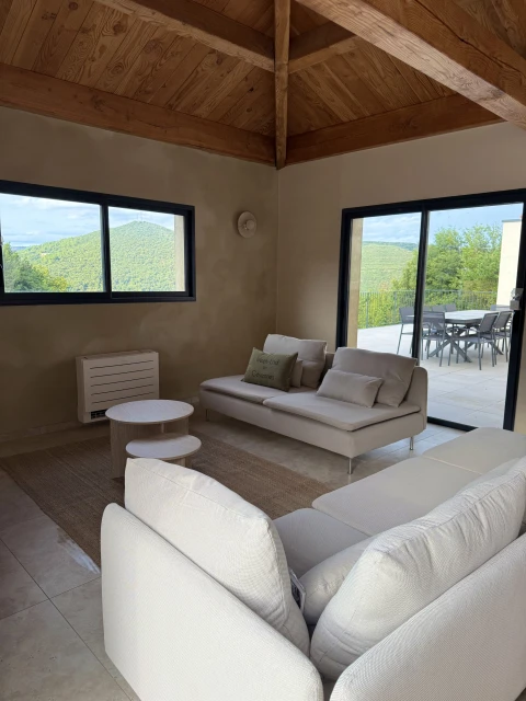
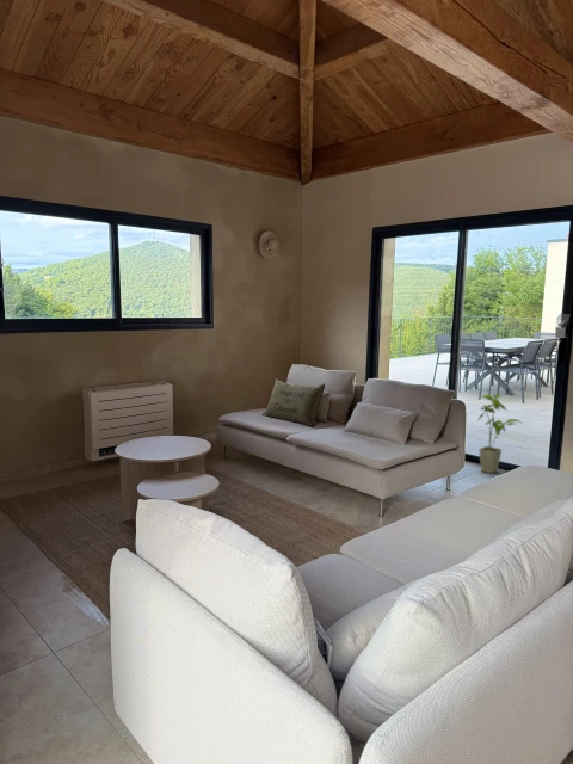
+ house plant (497, 433)
